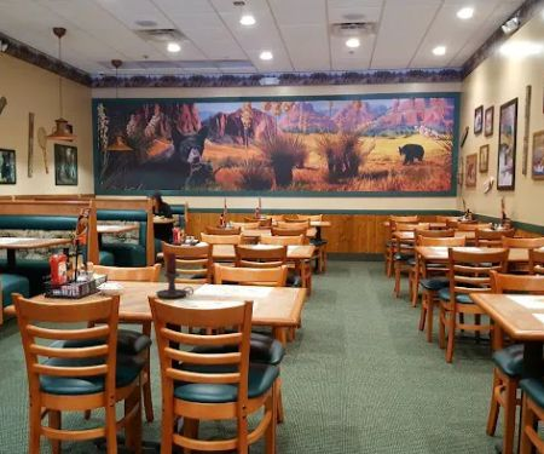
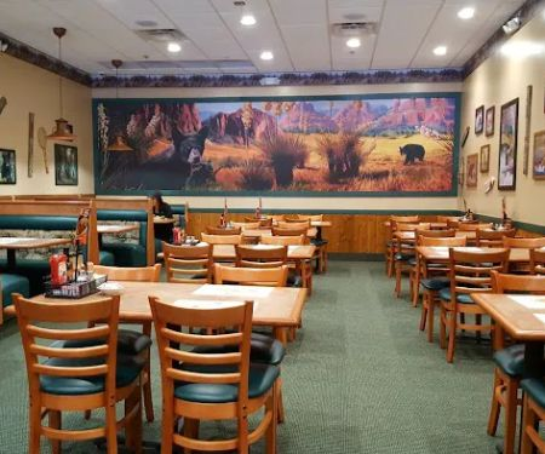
- candle holder (175, 274)
